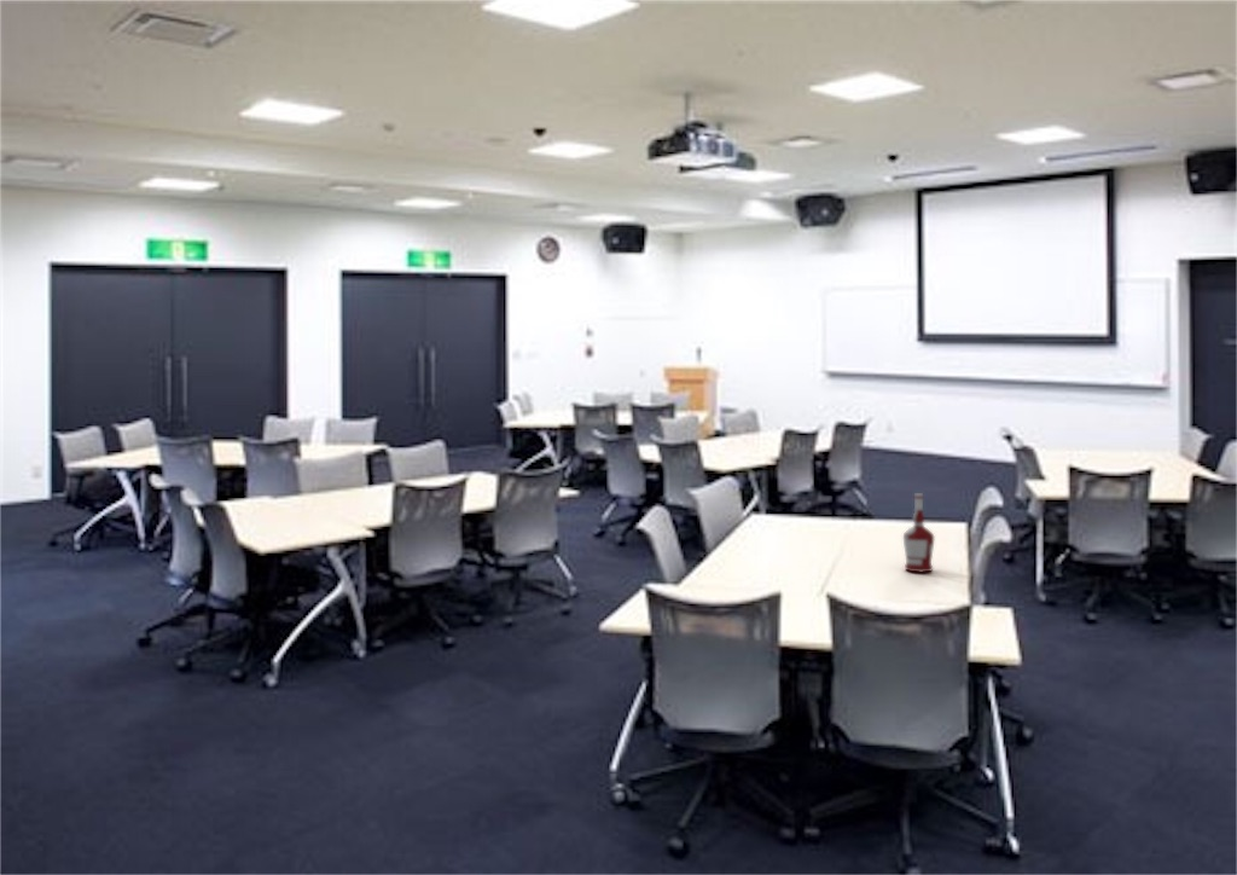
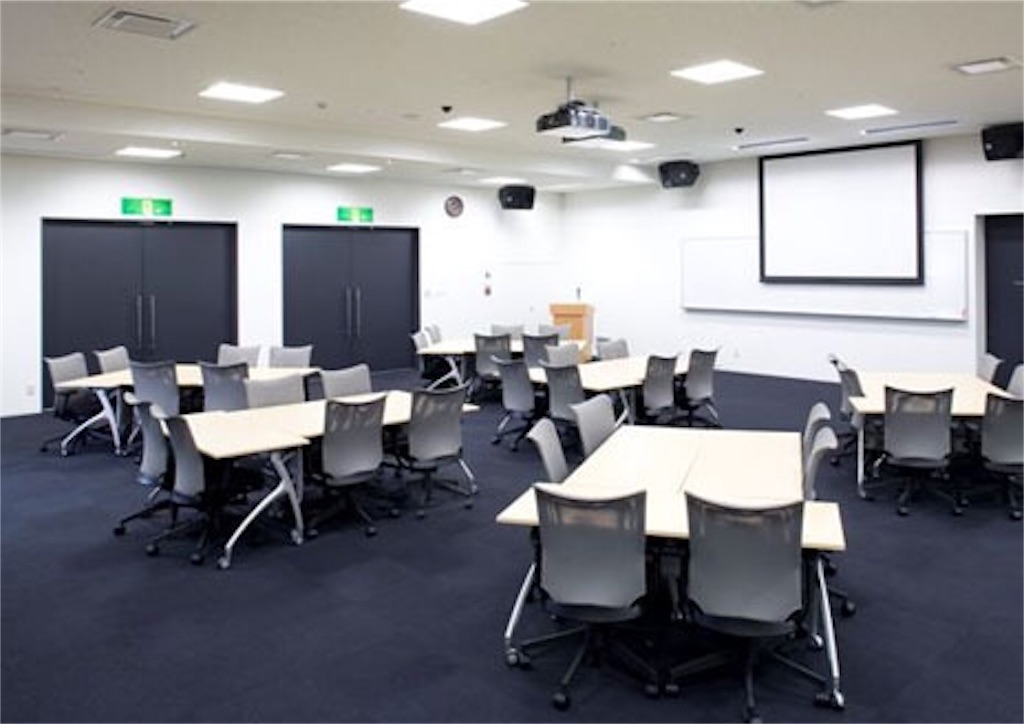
- alcohol (918, 532)
